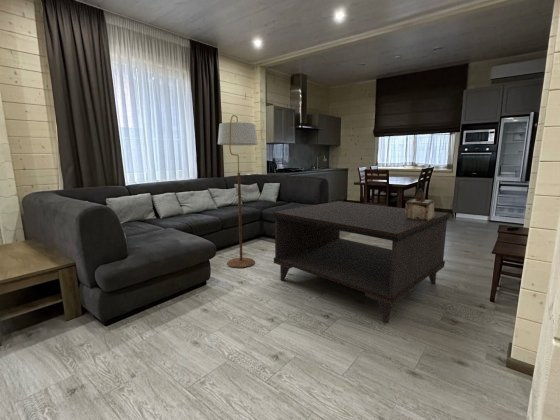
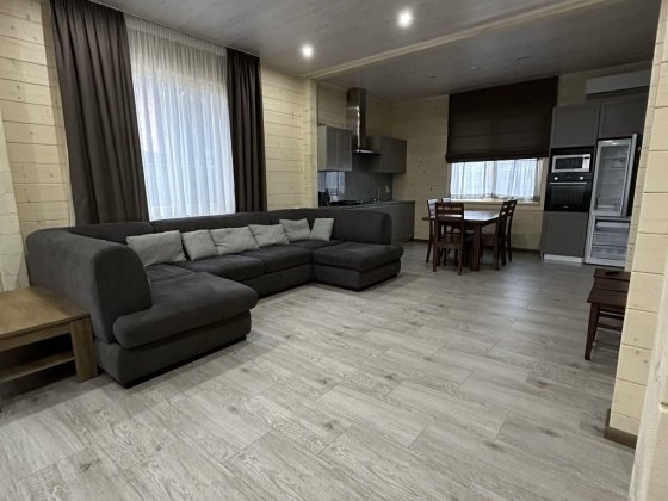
- decorative box (420, 203)
- coffee table (357, 247)
- floor lamp (238, 192)
